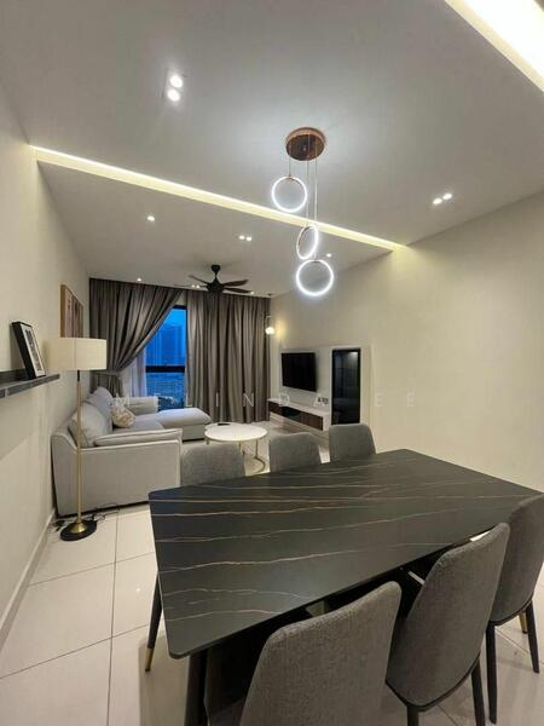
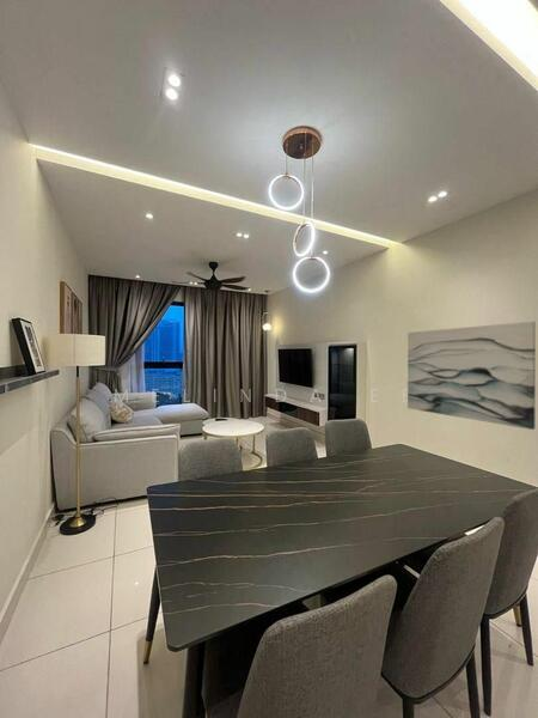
+ wall art (460, 372)
